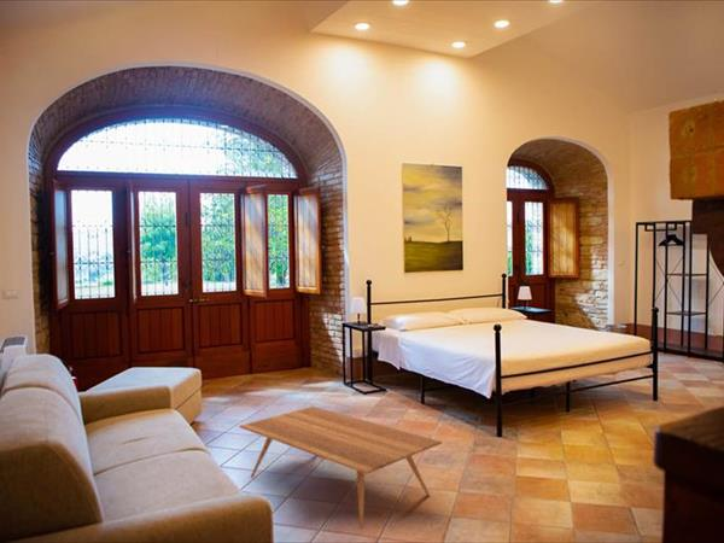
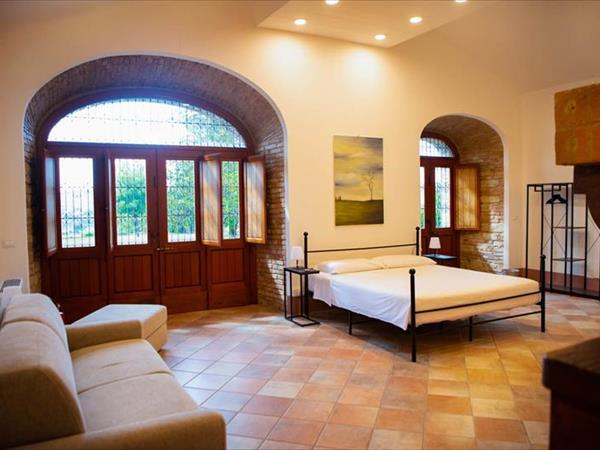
- coffee table (335, 459)
